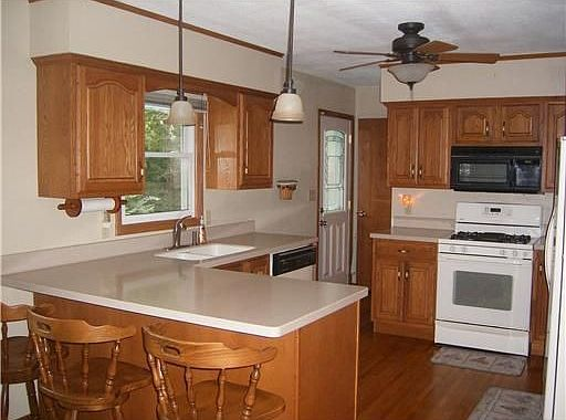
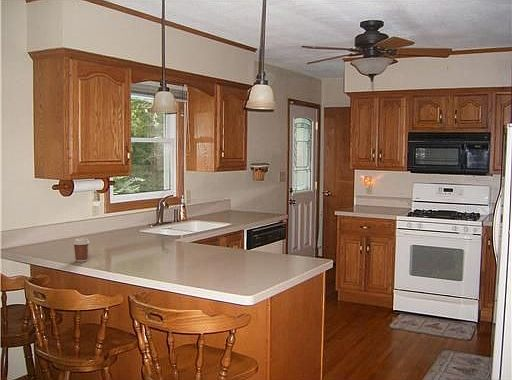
+ coffee cup (81, 249)
